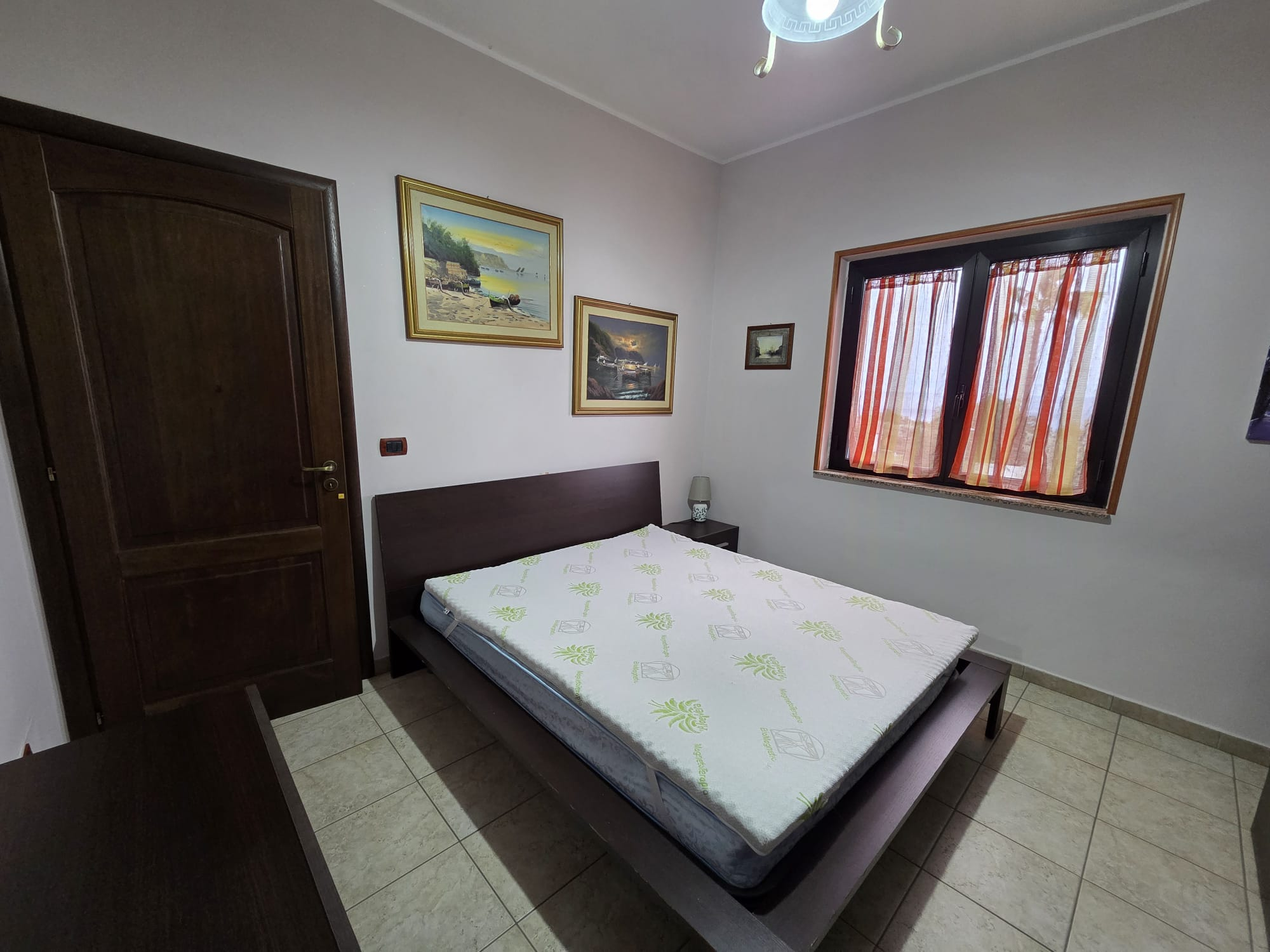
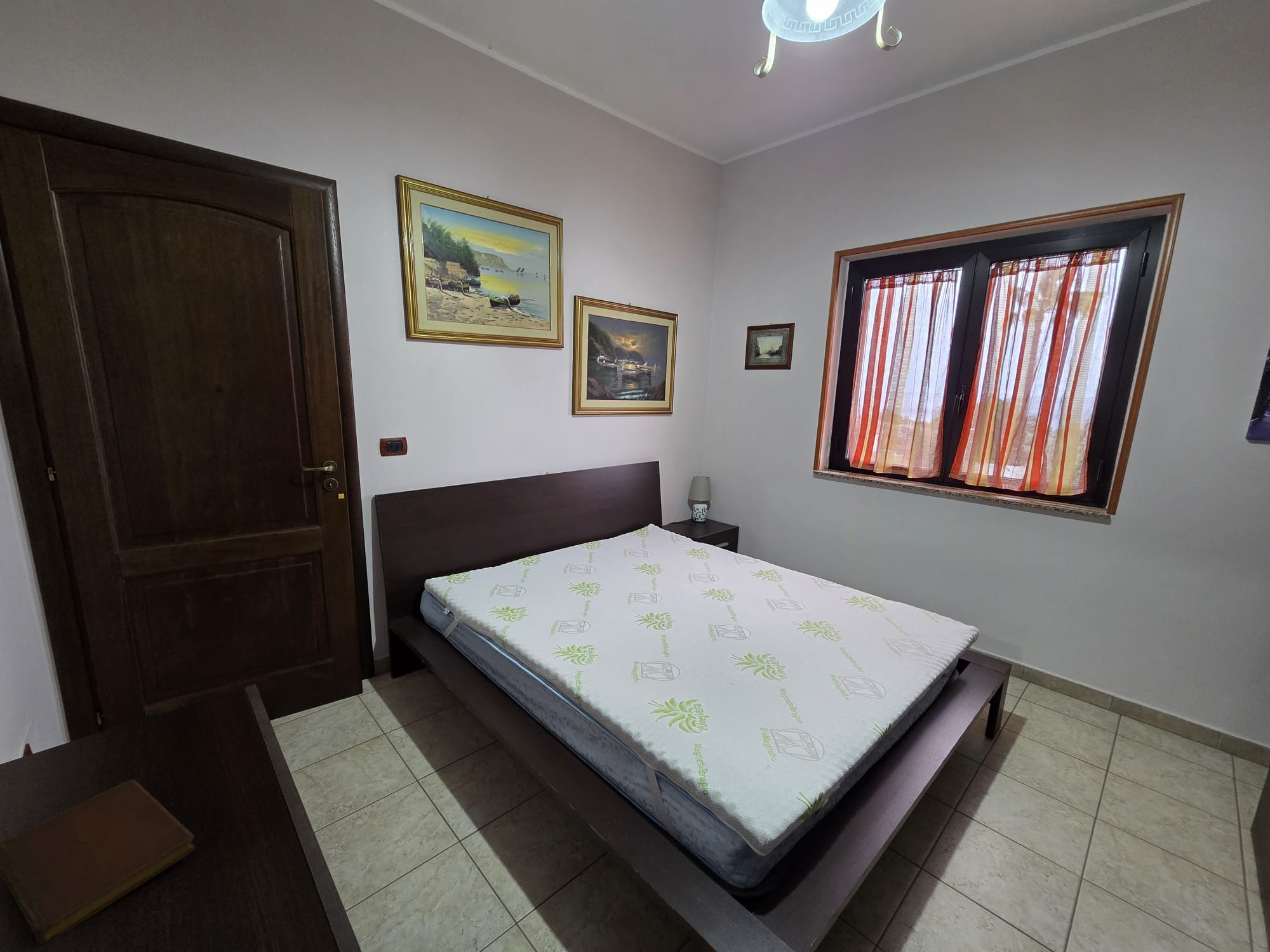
+ notebook (94, 849)
